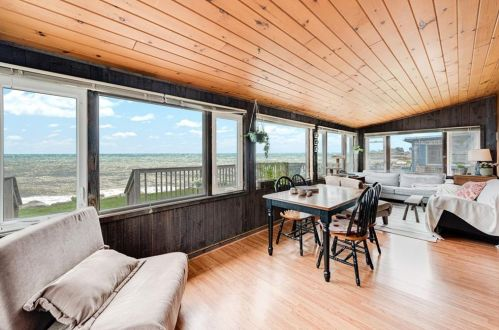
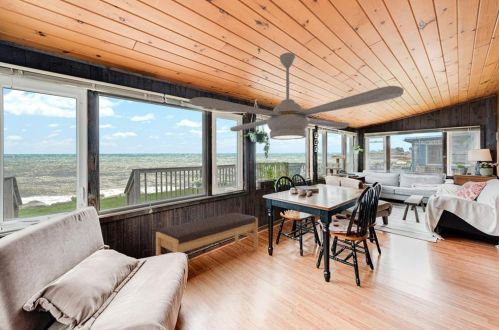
+ bench (212, 241)
+ ceiling fan (287, 97)
